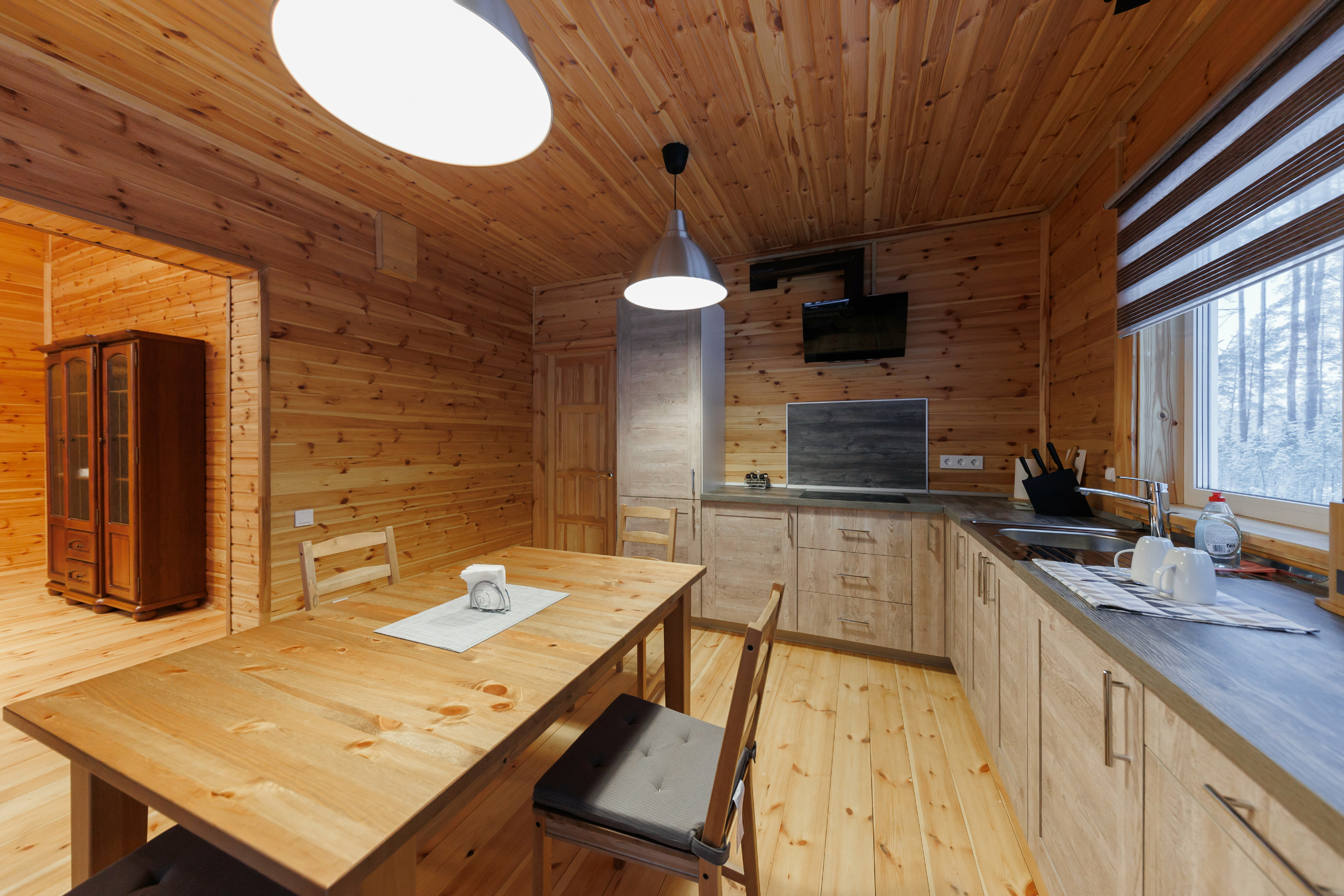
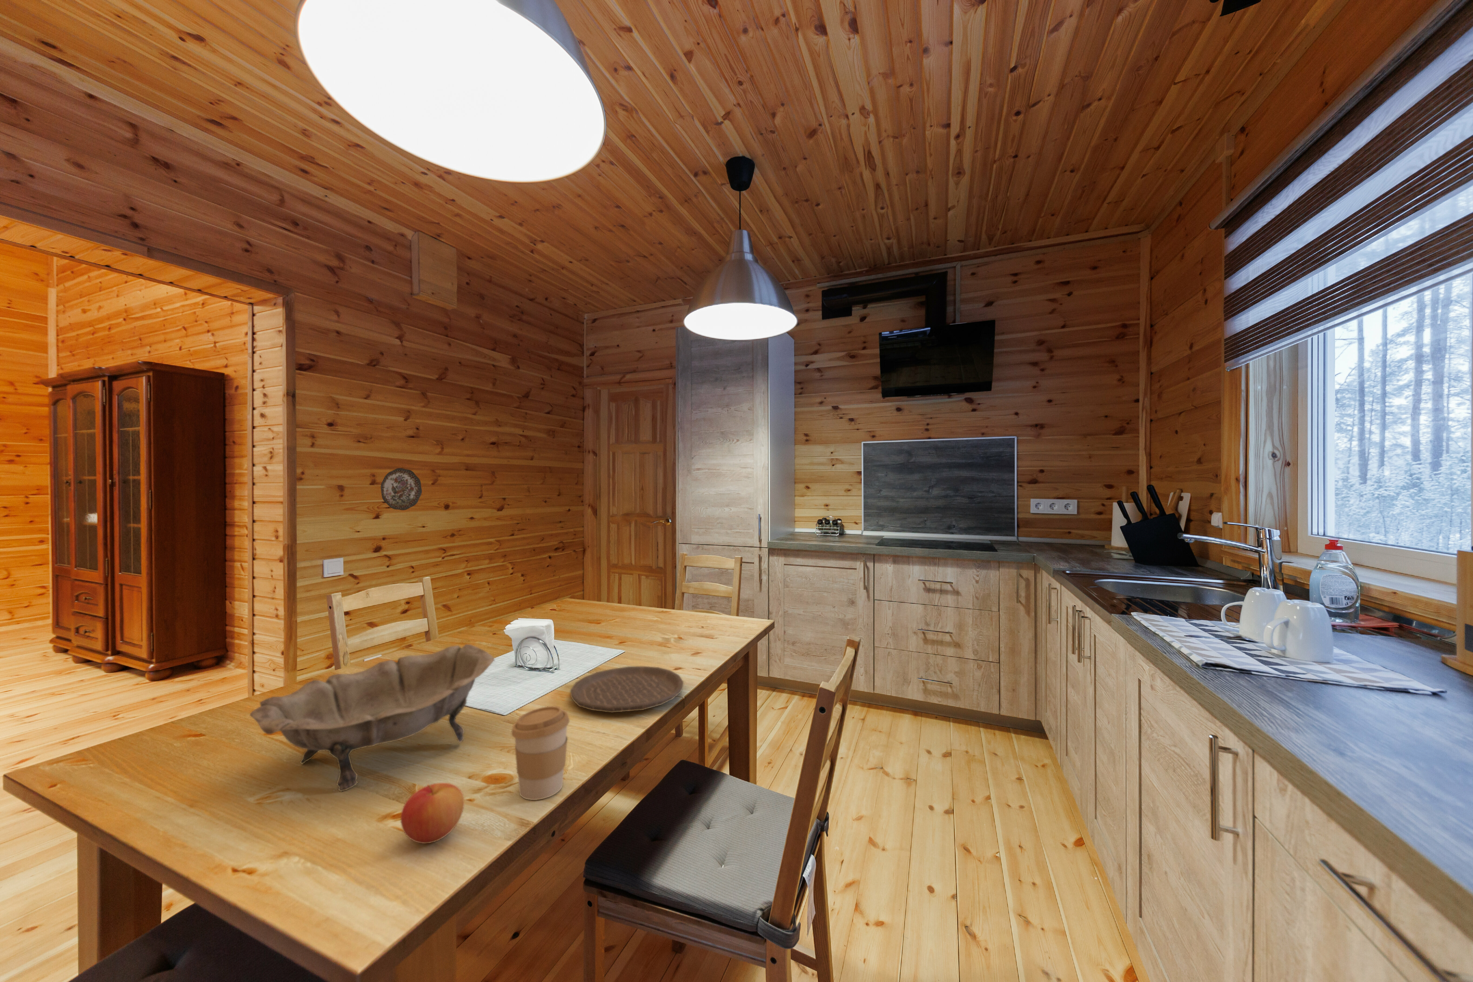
+ apple (433, 809)
+ decorative plate (401, 489)
+ decorative bowl (388, 712)
+ plate (628, 688)
+ coffee cup (541, 750)
